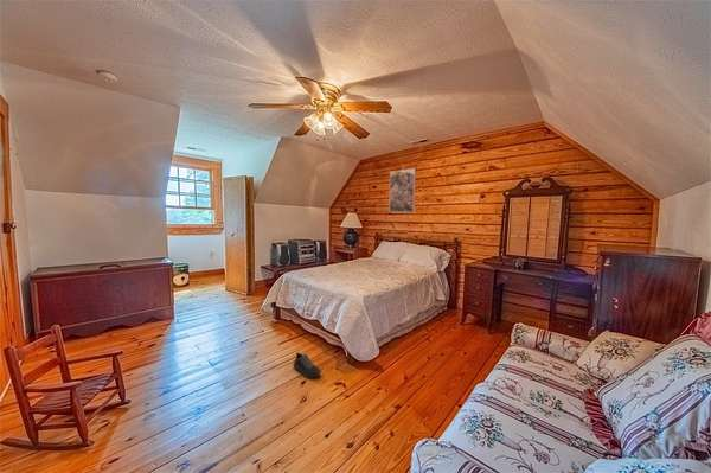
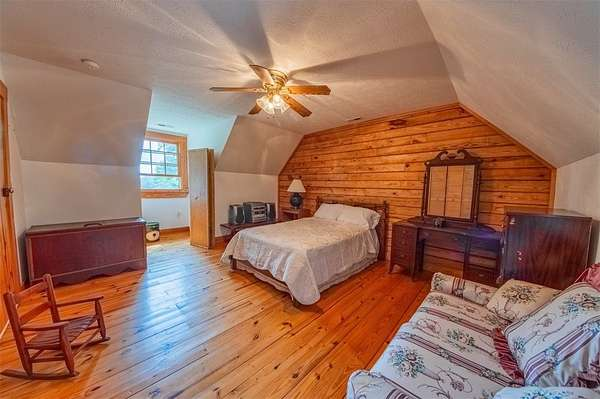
- shoe (306, 364)
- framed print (402, 191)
